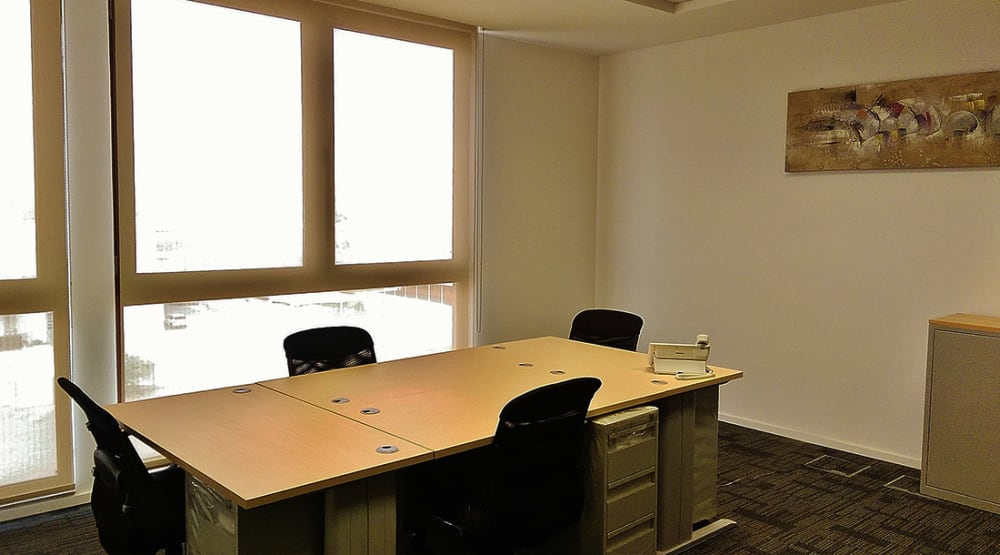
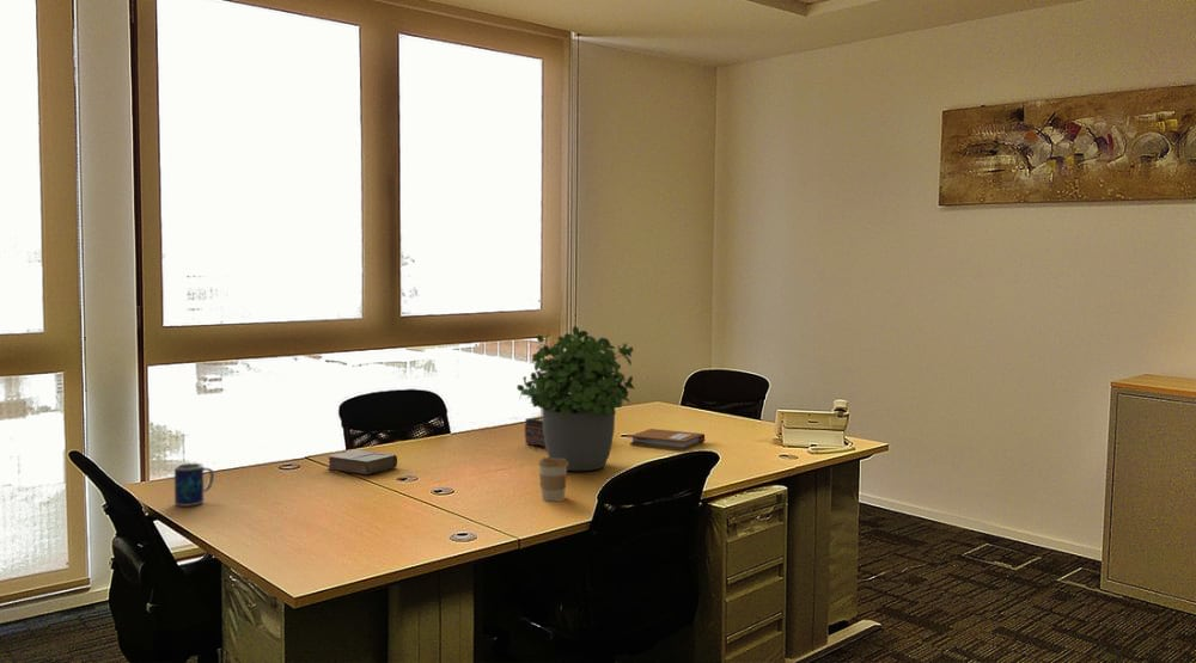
+ tissue box (543, 434)
+ book (356, 460)
+ notebook (669, 438)
+ mug (195, 483)
+ coffee cup (553, 478)
+ potted plant (575, 397)
